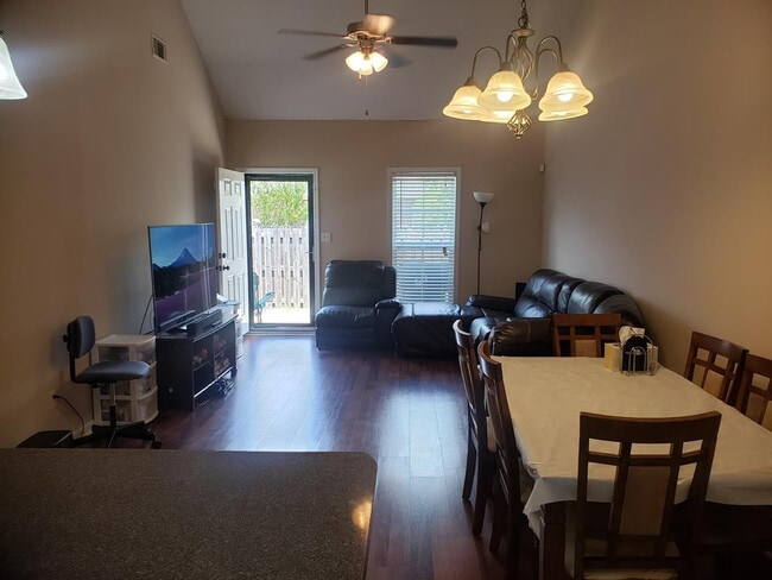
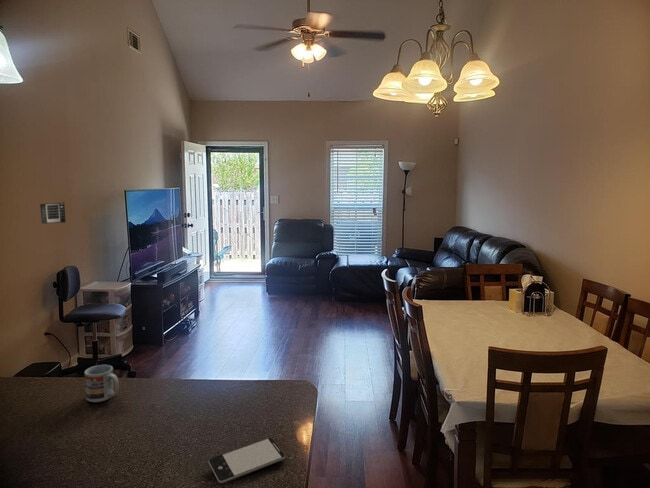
+ calendar (53, 213)
+ smartphone (247, 459)
+ cup (103, 383)
